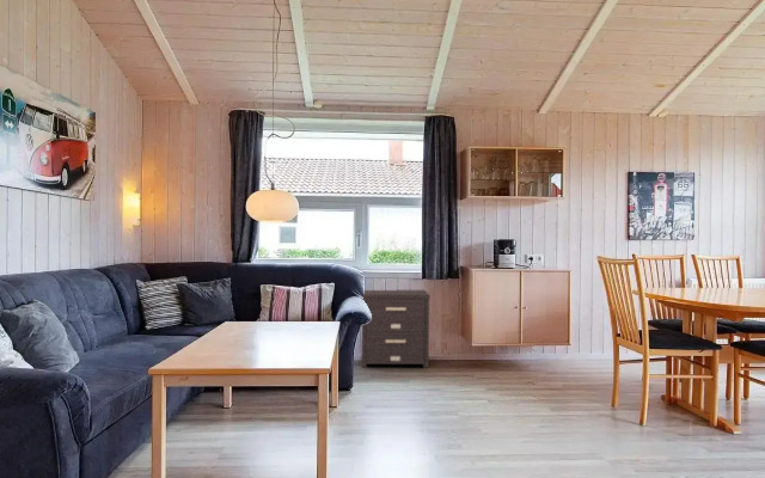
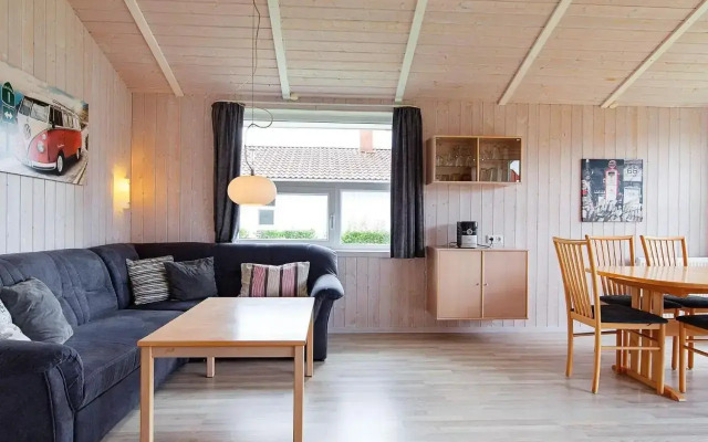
- side table (394, 327)
